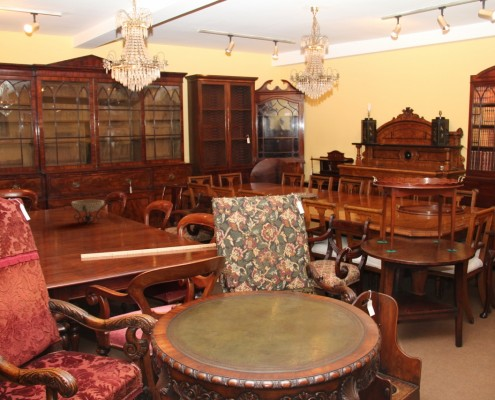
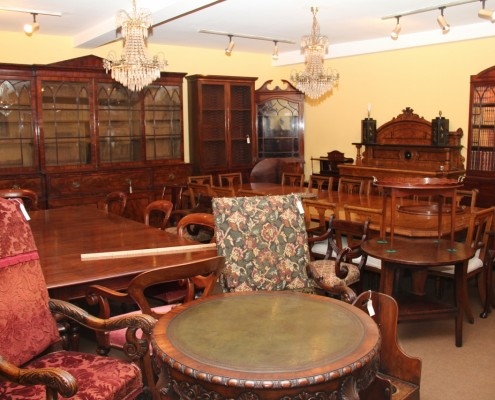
- decorative bowl (88, 211)
